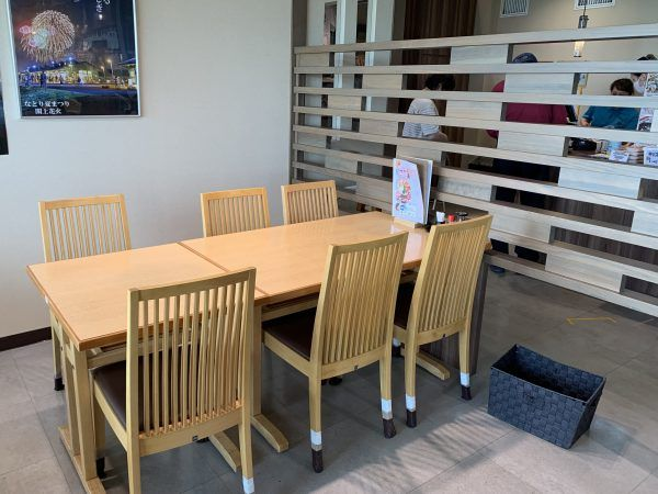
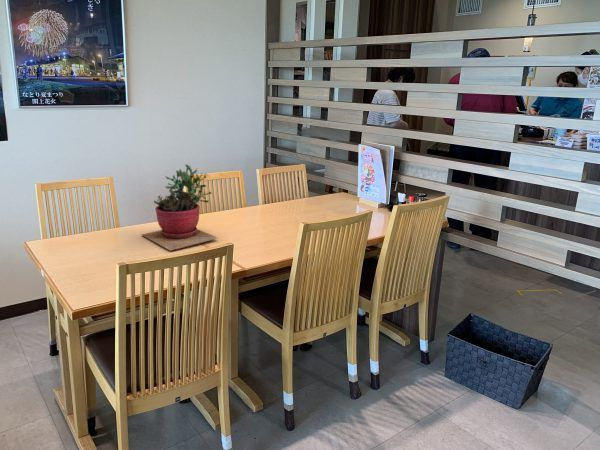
+ succulent plant (178, 202)
